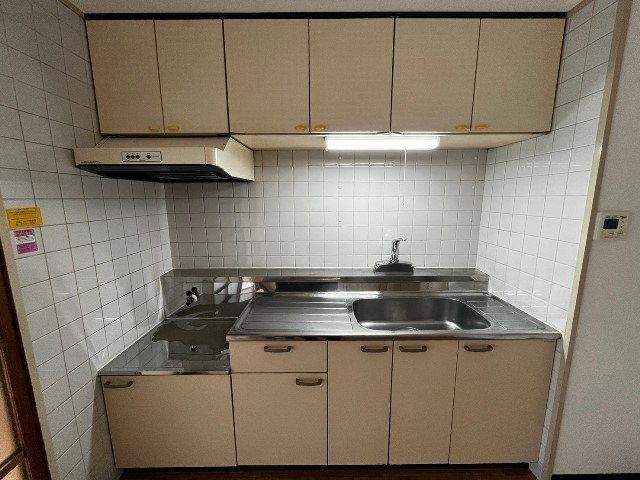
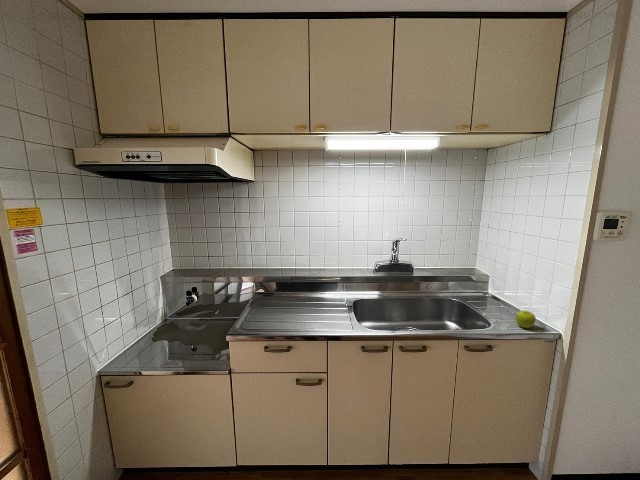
+ fruit (525, 319)
